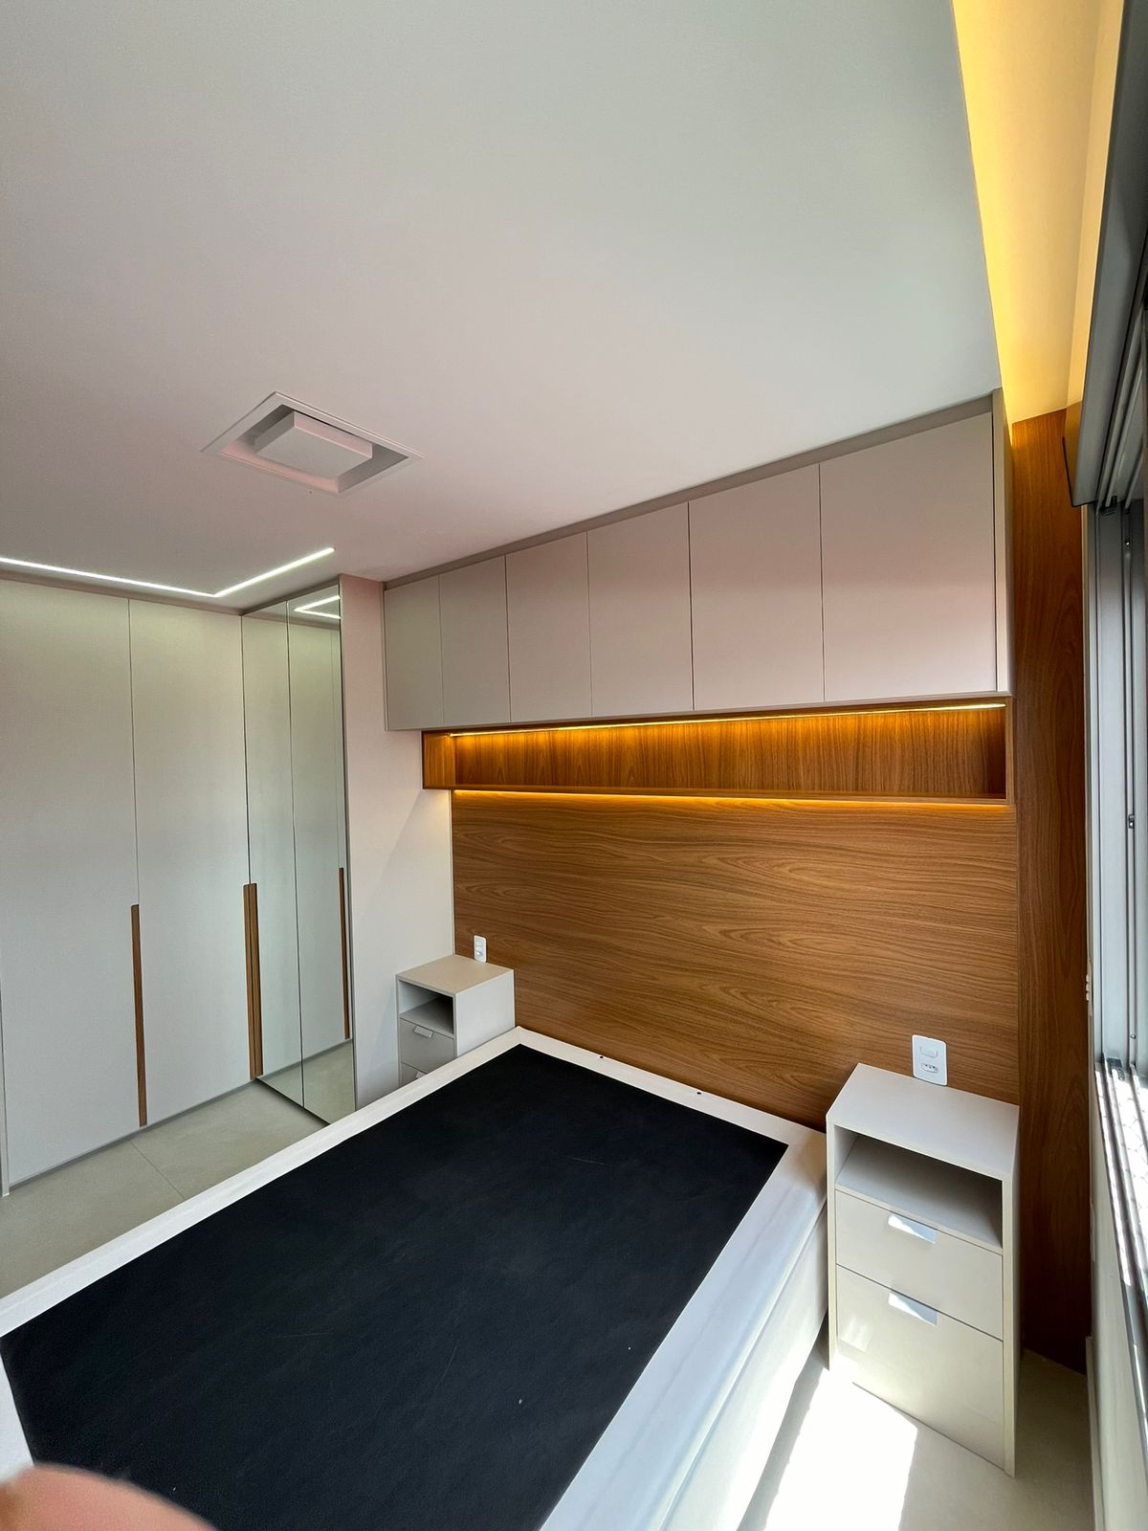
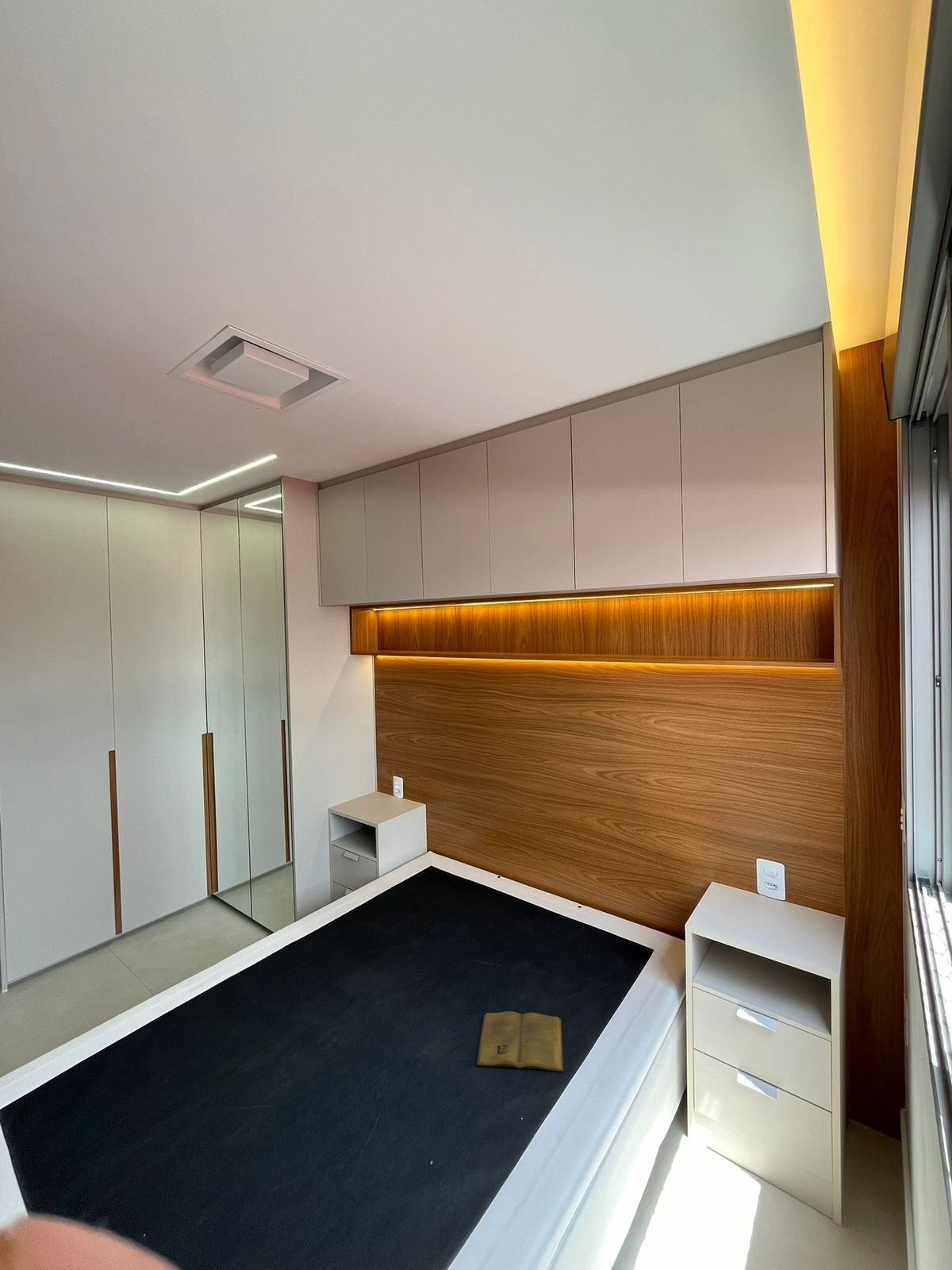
+ book (520, 1037)
